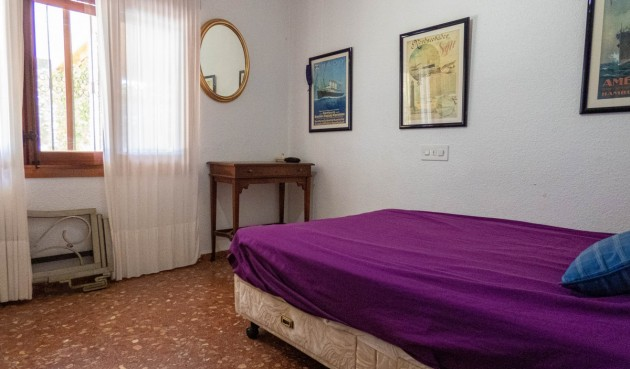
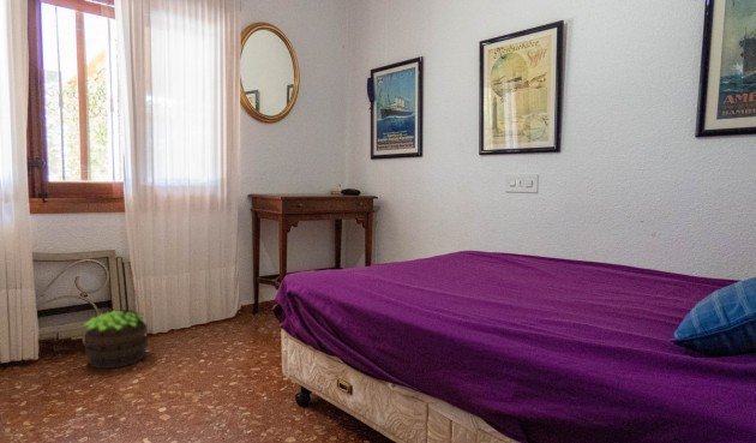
+ potted plant (116, 335)
